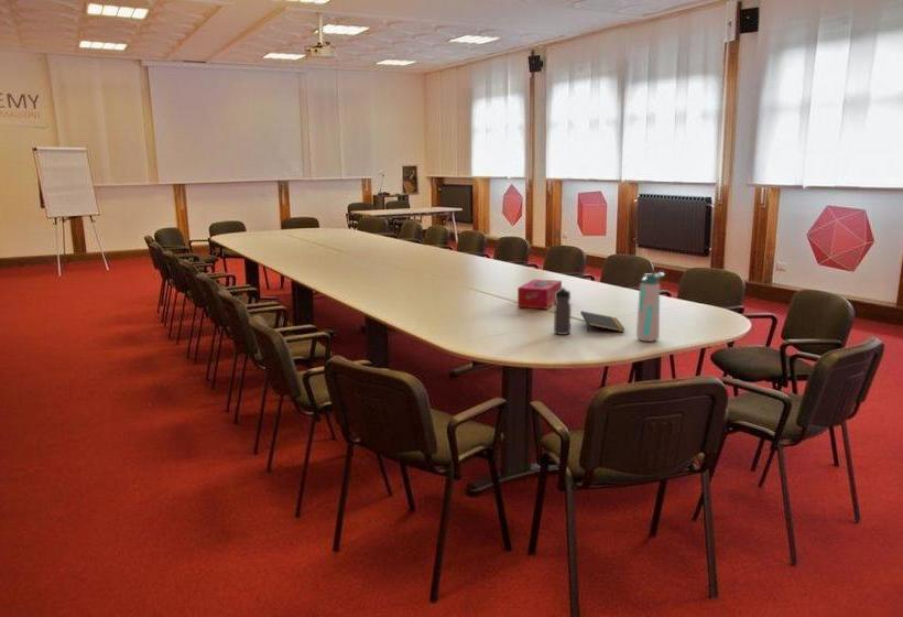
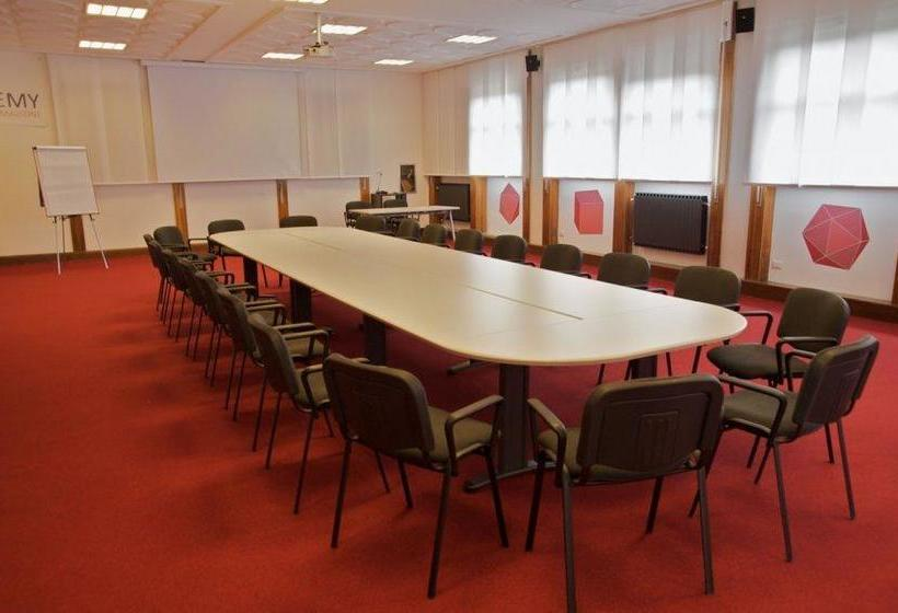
- tissue box (540, 293)
- water bottle (650, 306)
- water bottle (562, 310)
- notepad (601, 321)
